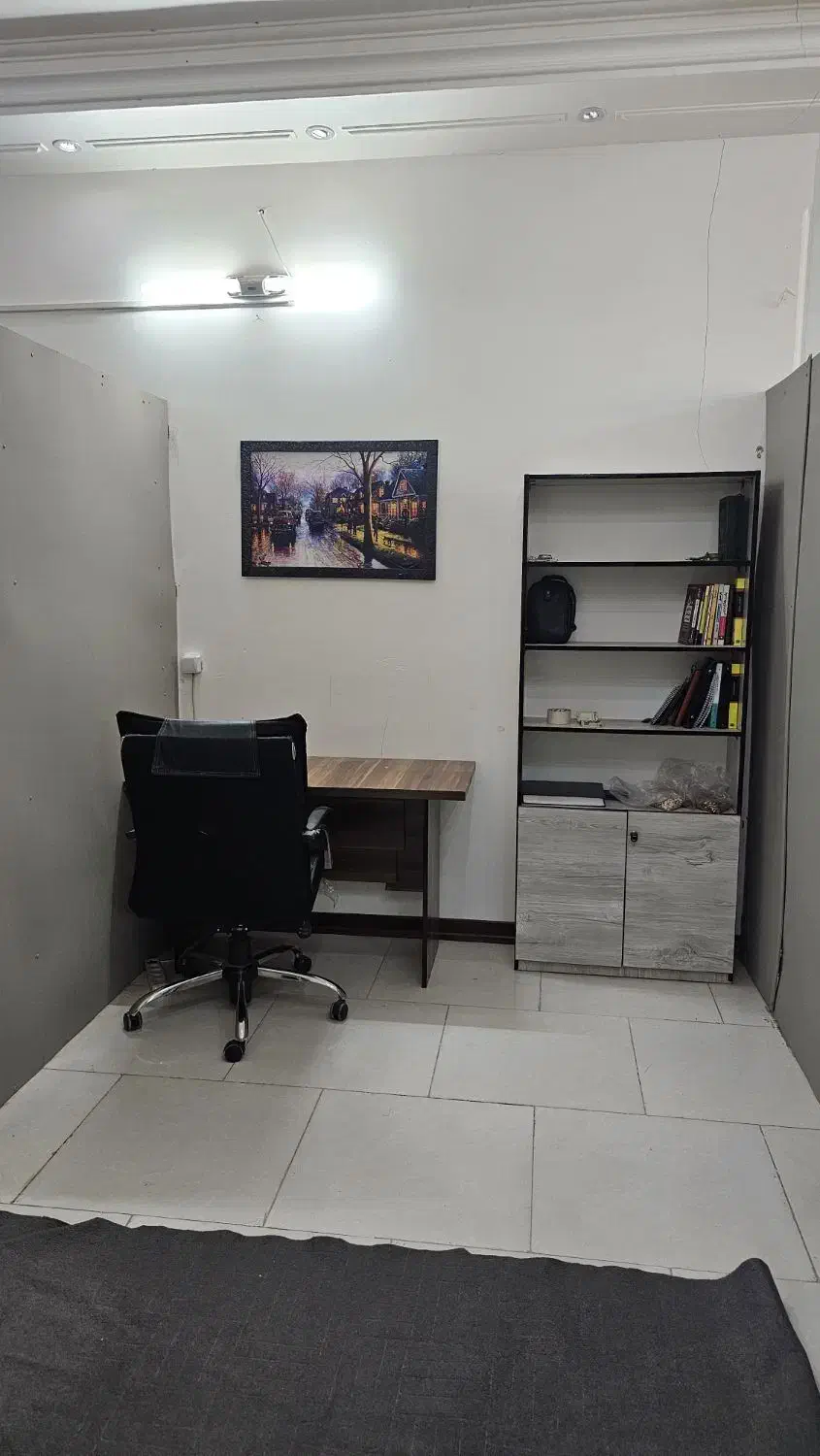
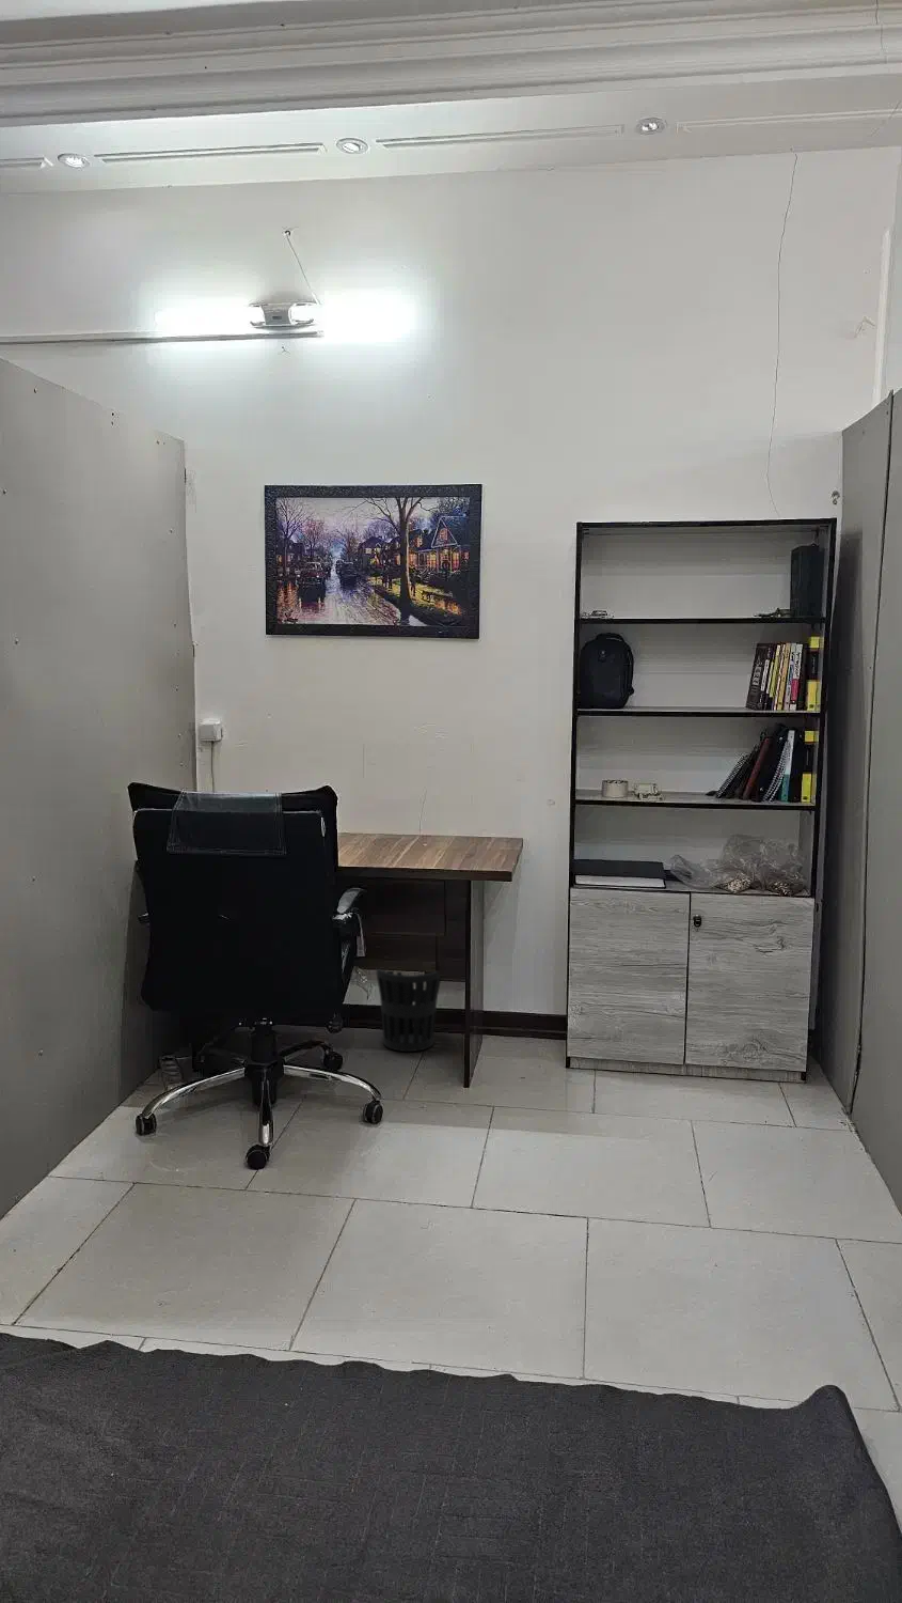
+ wastebasket (408, 1004)
